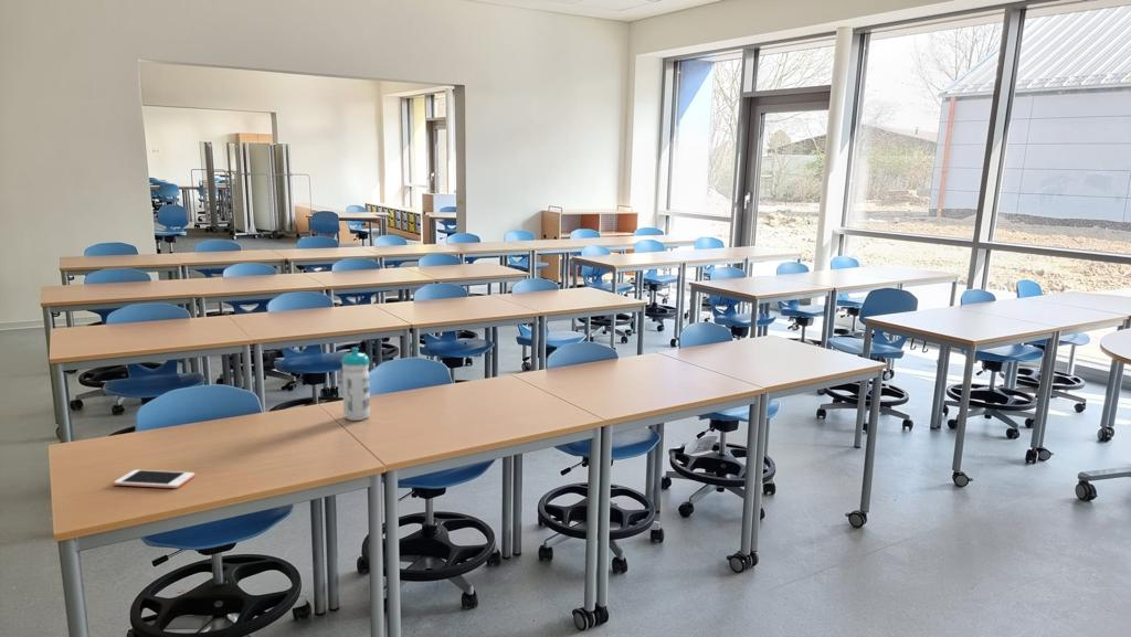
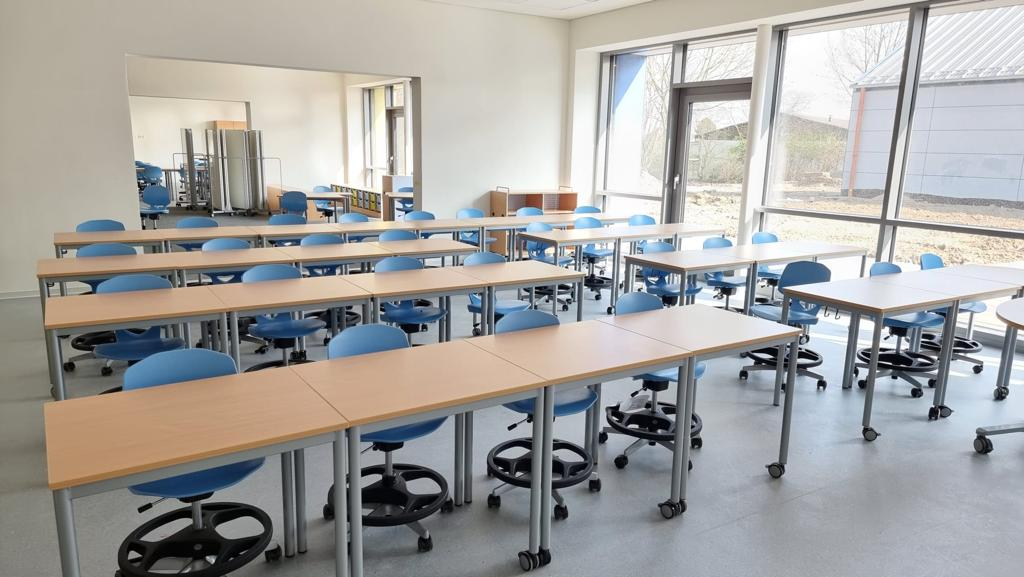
- cell phone (155, 478)
- water bottle (356, 382)
